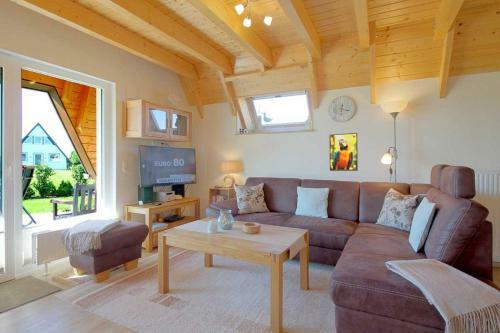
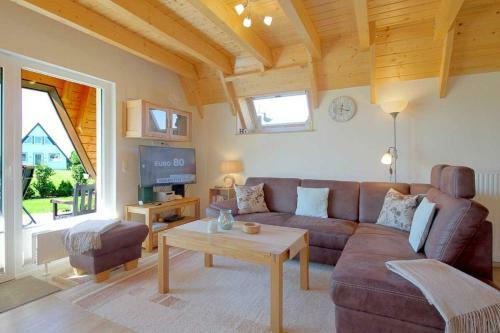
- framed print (343, 152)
